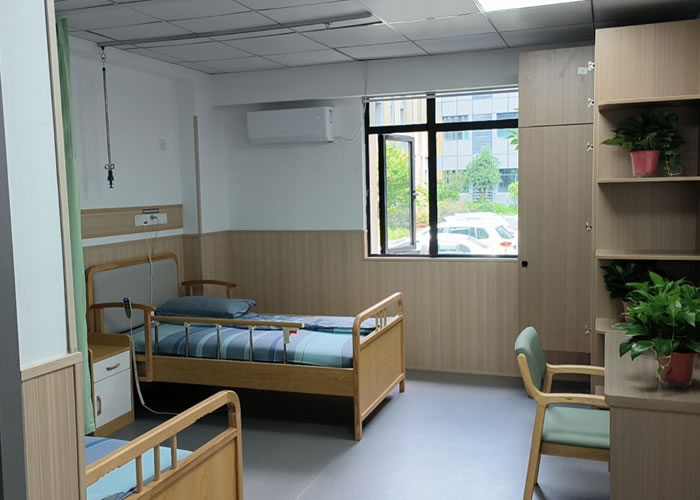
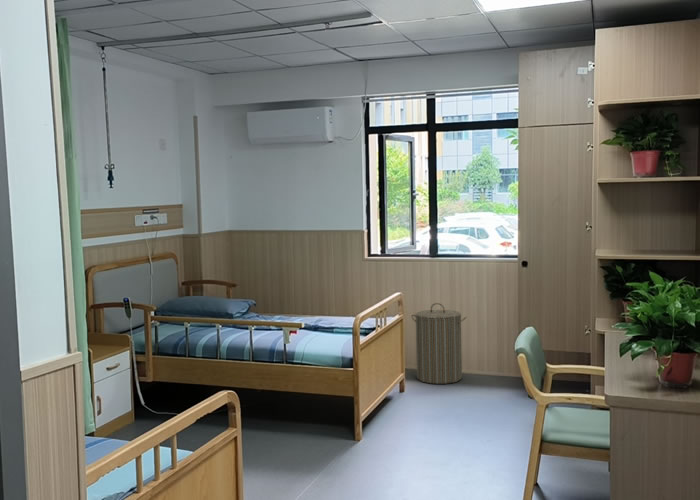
+ laundry hamper (438, 340)
